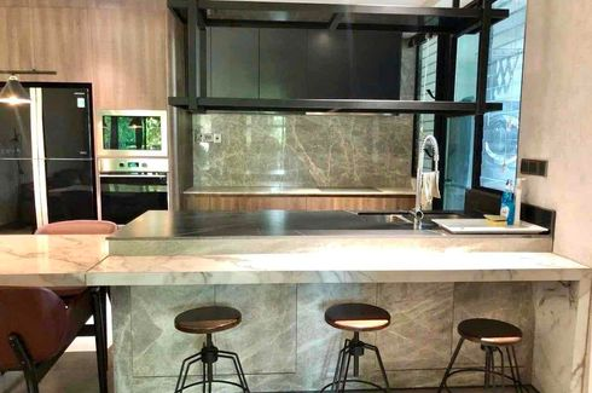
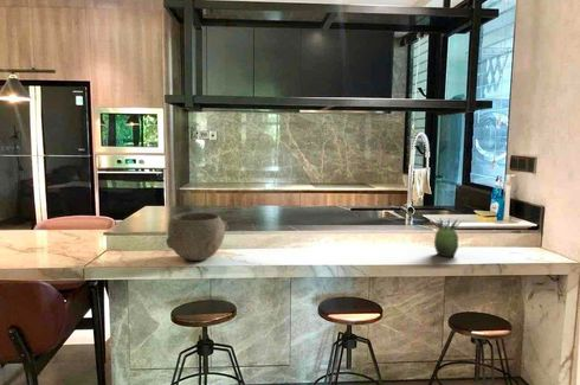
+ succulent plant (446, 237)
+ bowl (196, 237)
